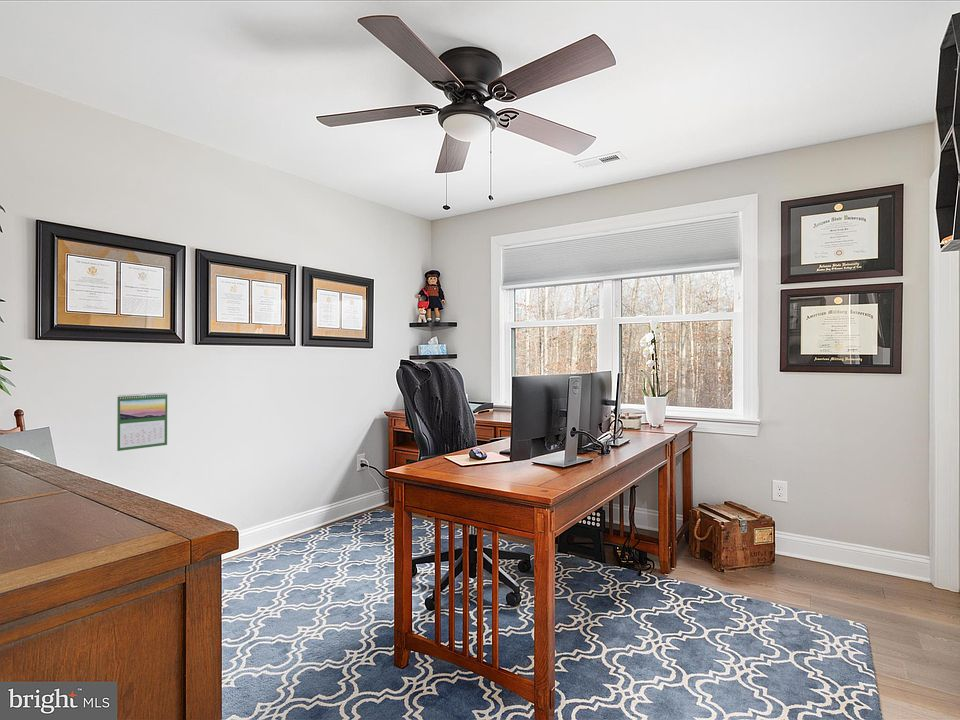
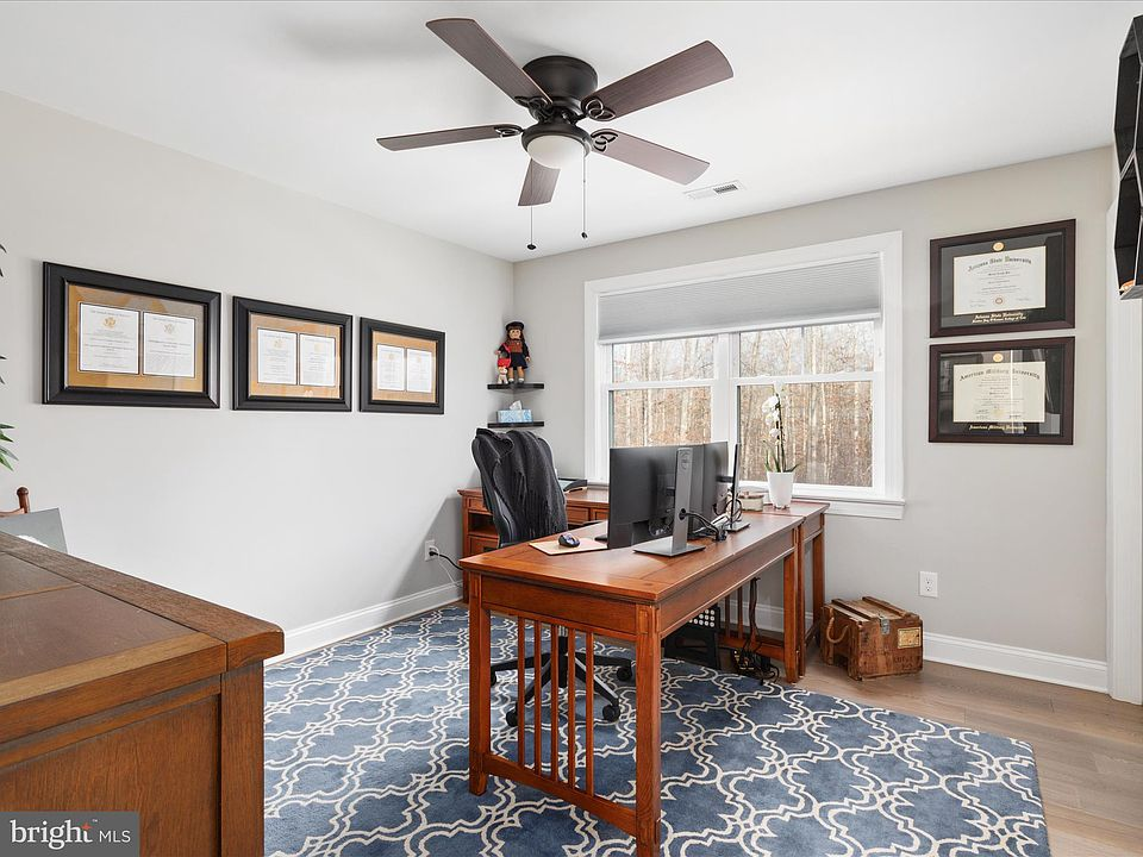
- calendar (143, 420)
